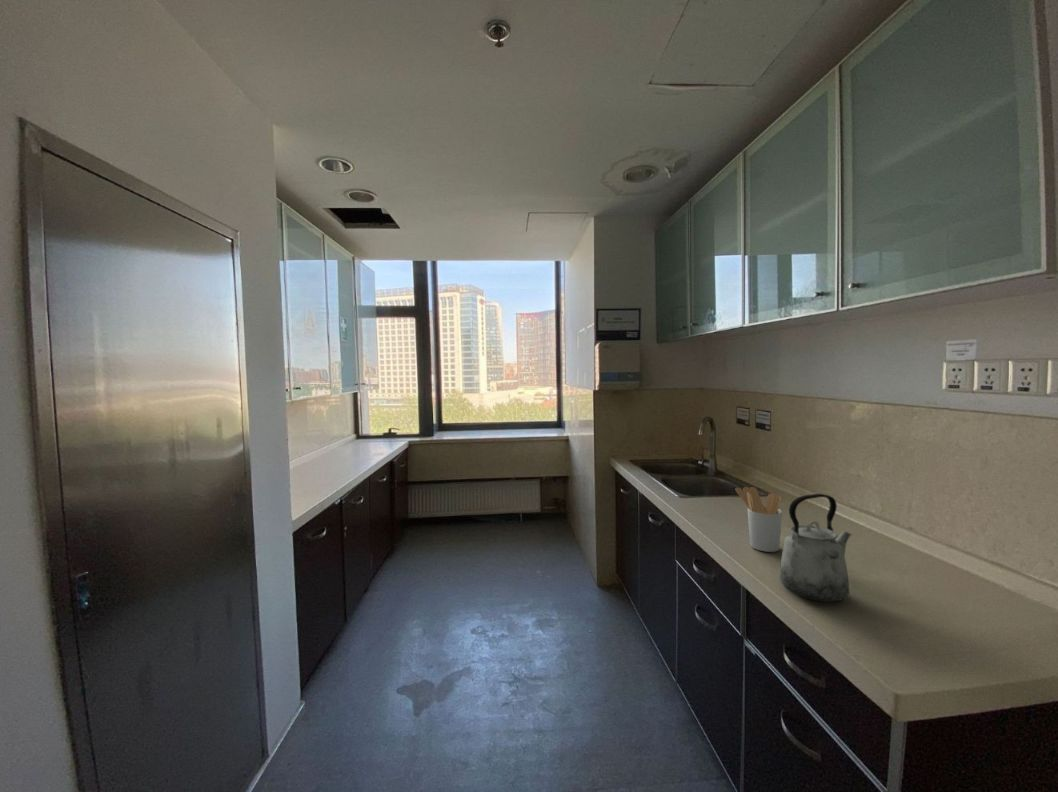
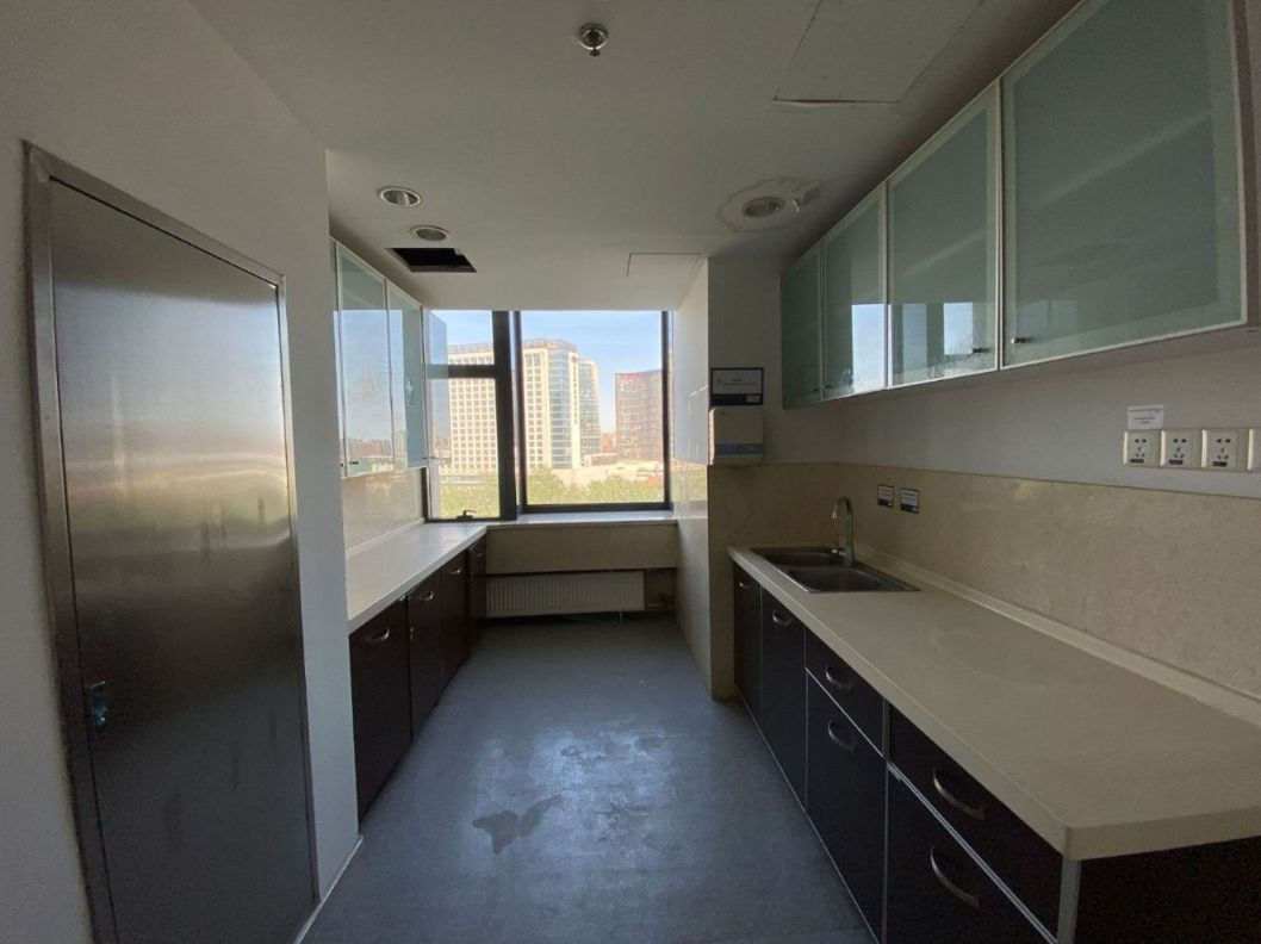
- utensil holder (758, 516)
- kettle (821, 542)
